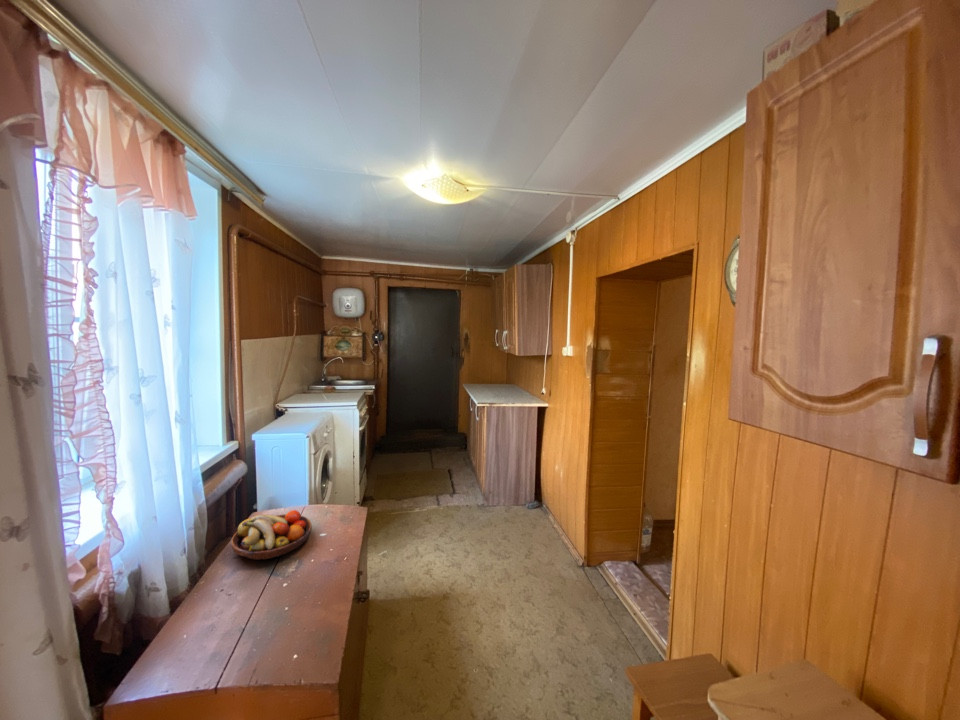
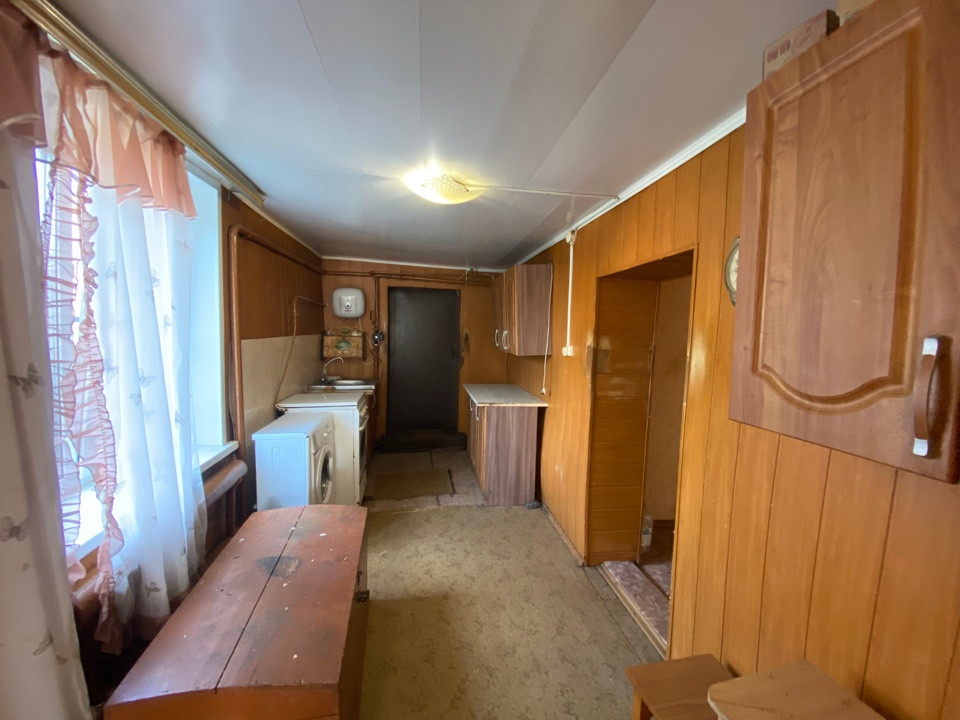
- fruit bowl (273, 529)
